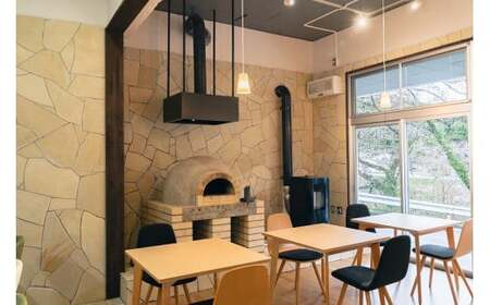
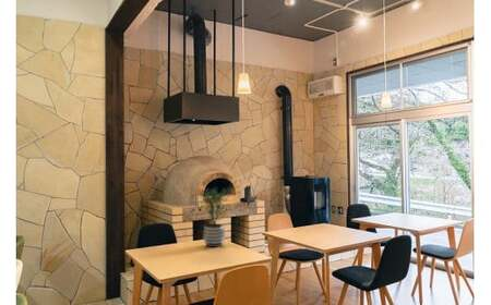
+ potted plant (213, 216)
